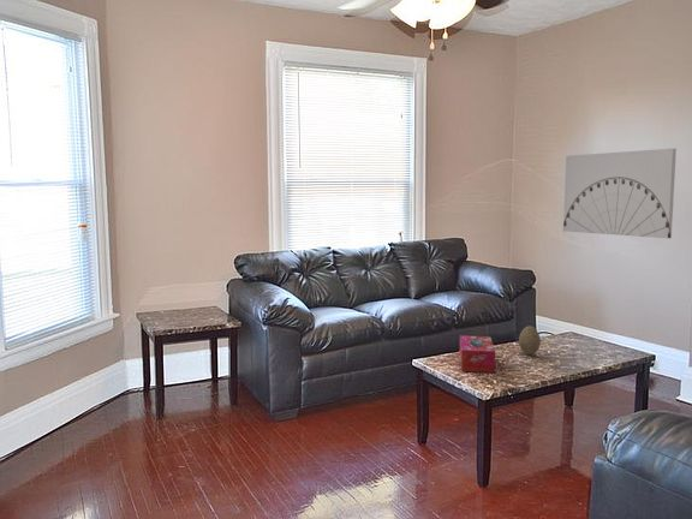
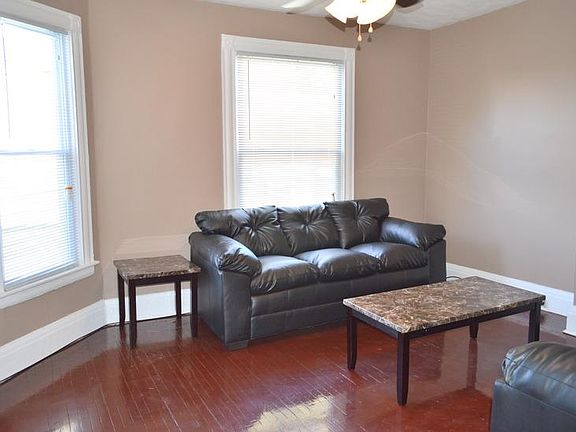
- decorative egg (529, 340)
- wall art (614, 193)
- tissue box (476, 352)
